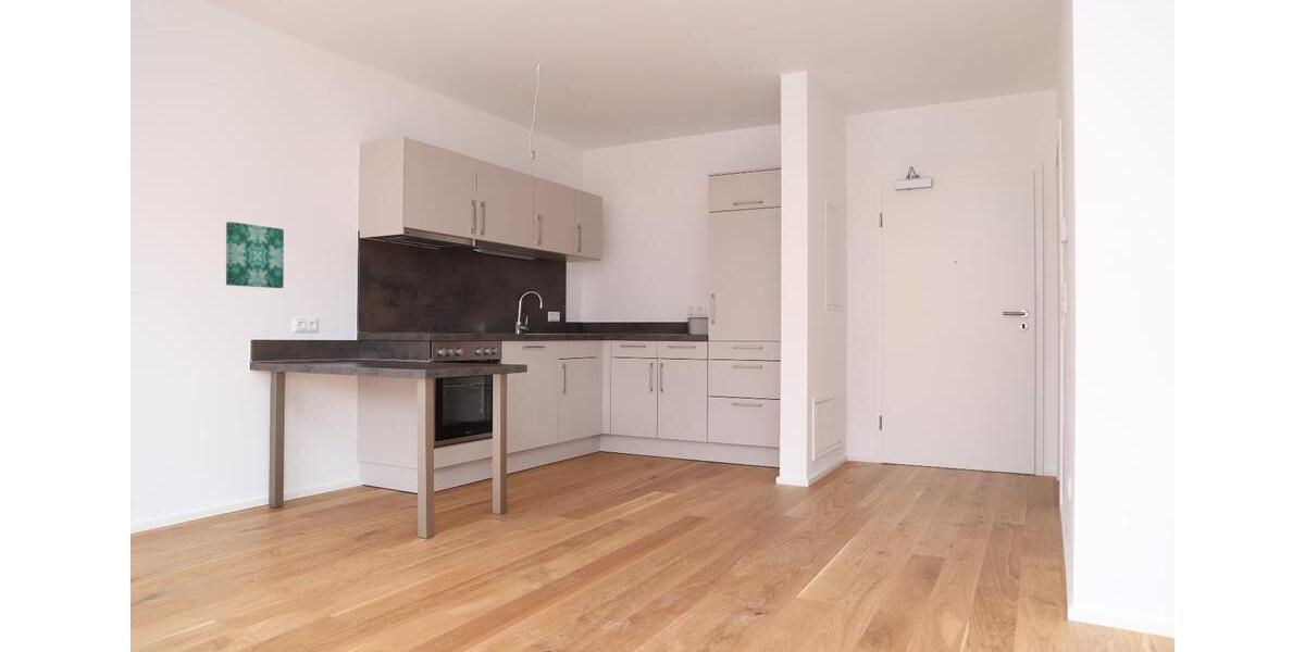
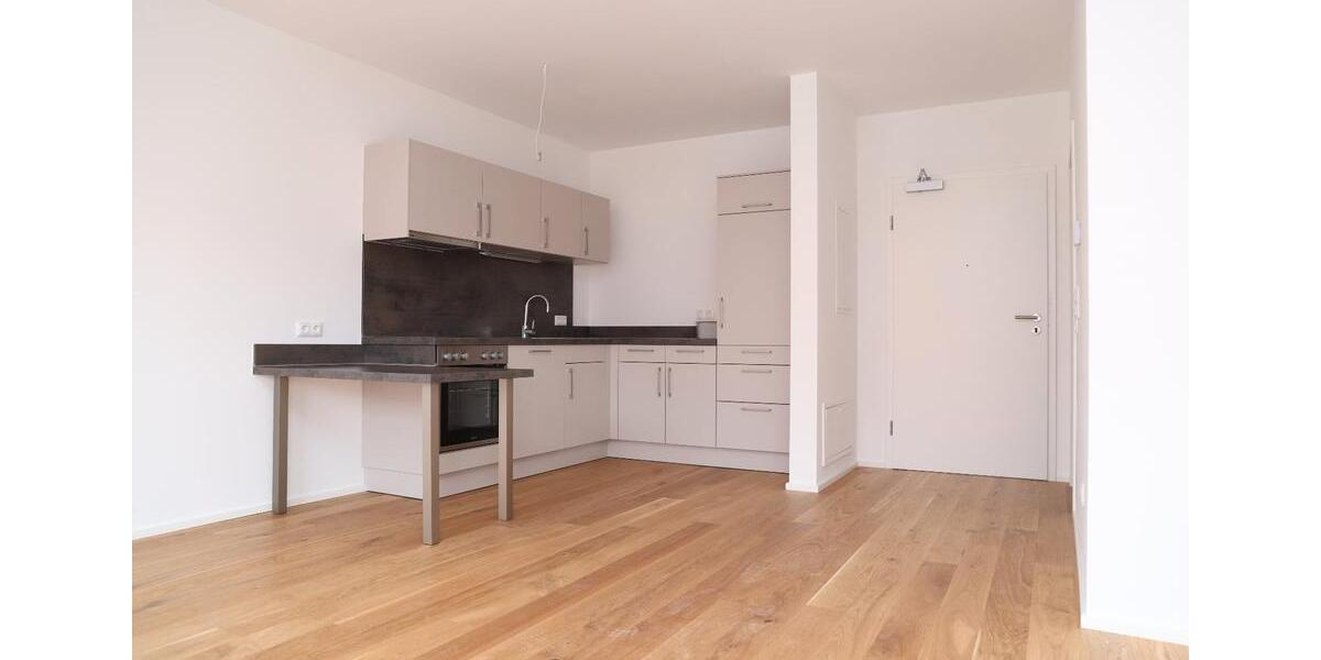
- wall art (256, 255)
